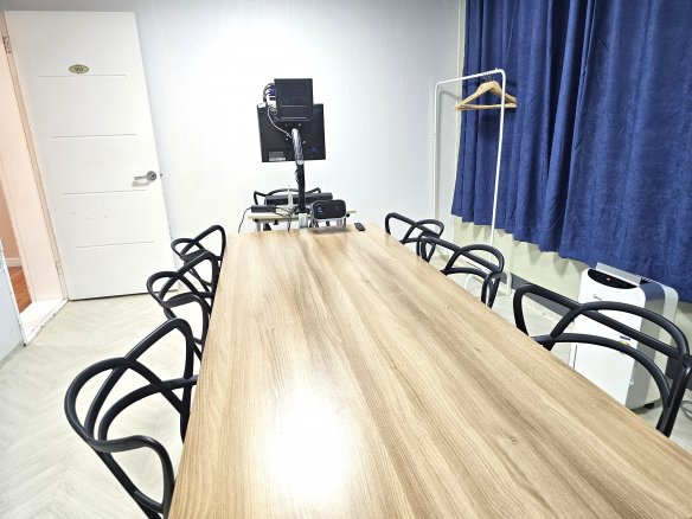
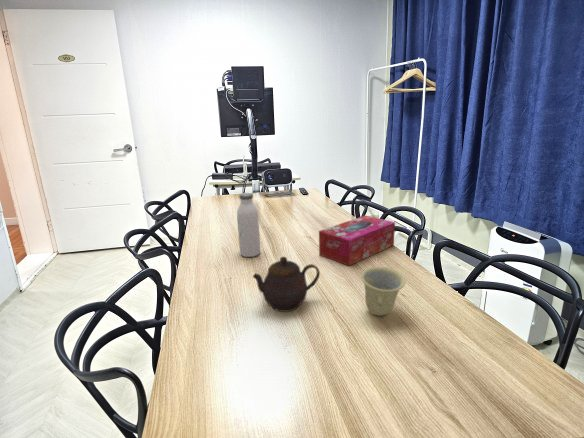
+ water bottle (248, 224)
+ cup (382, 294)
+ tissue box (357, 238)
+ teapot (287, 280)
